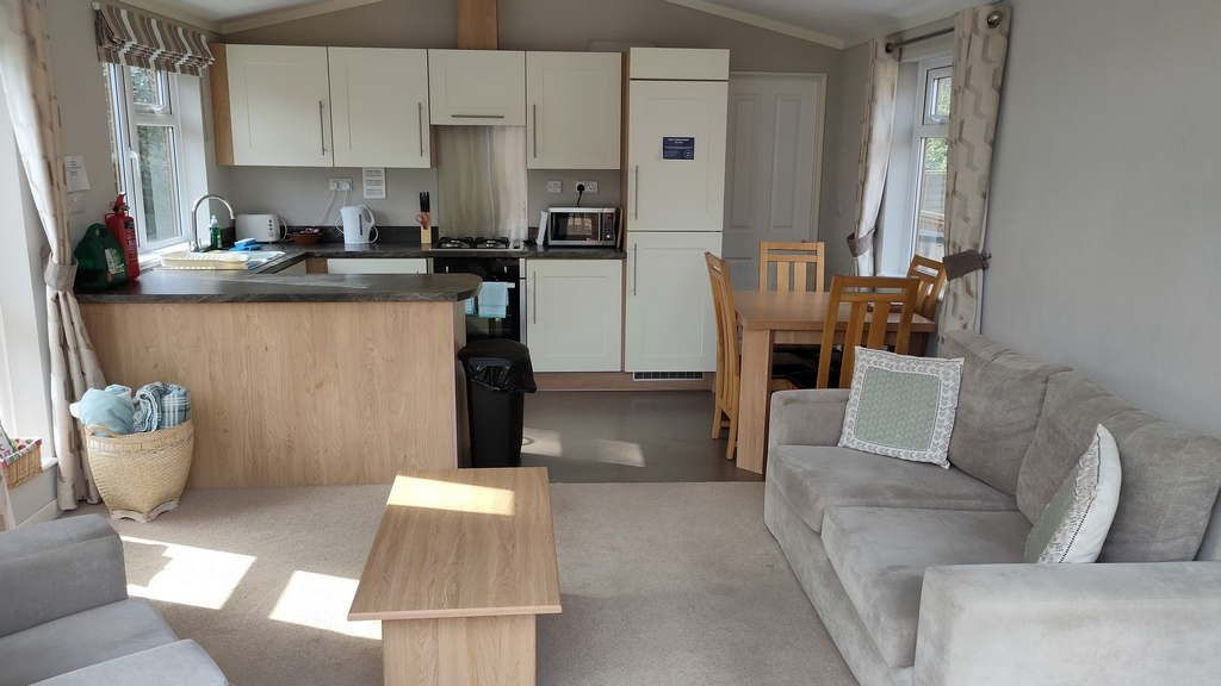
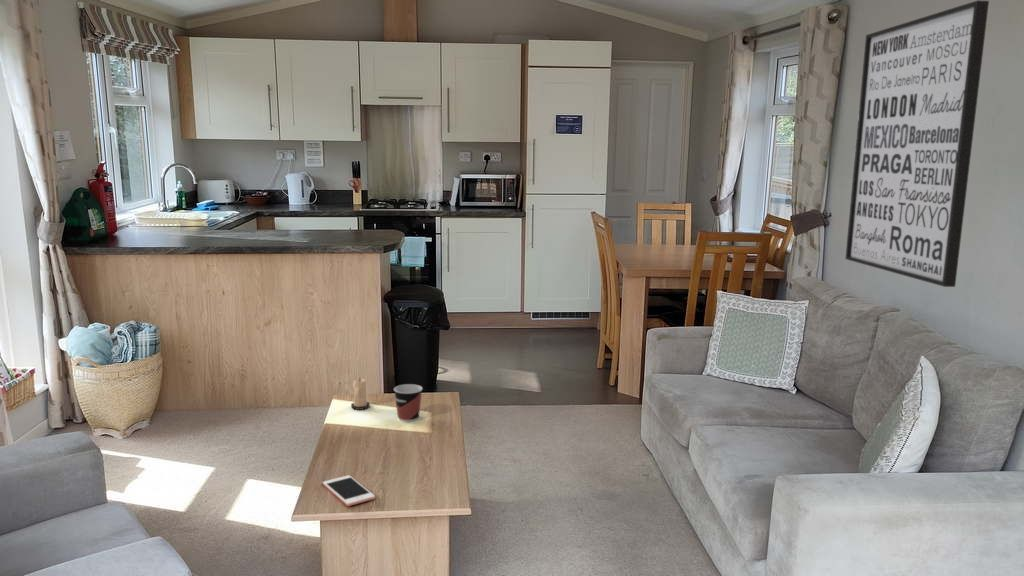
+ wall art (906, 149)
+ candle (360, 392)
+ cup (408, 403)
+ cell phone (348, 490)
